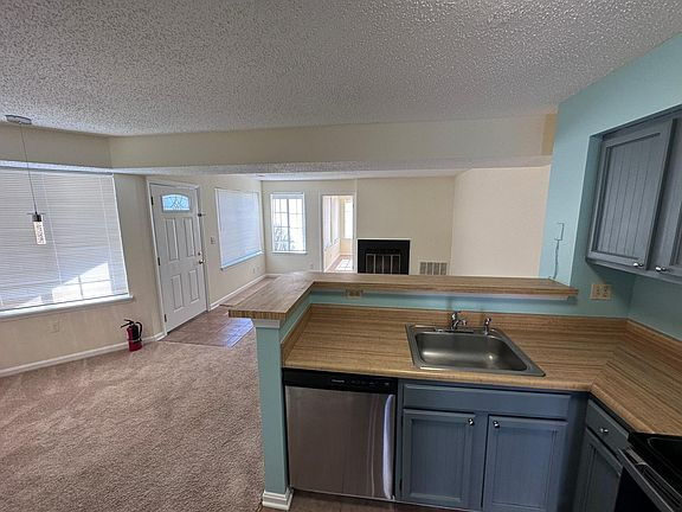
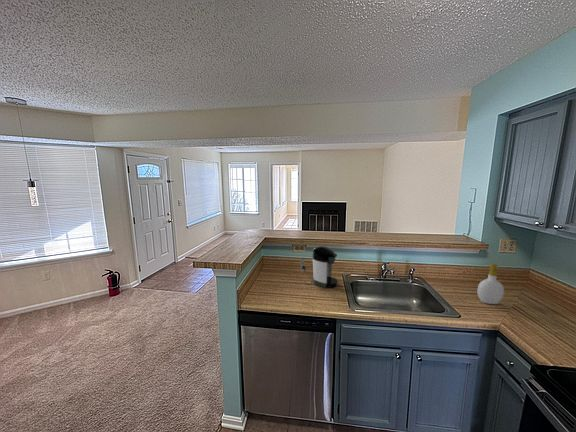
+ coffee maker (321, 267)
+ soap bottle (491, 283)
